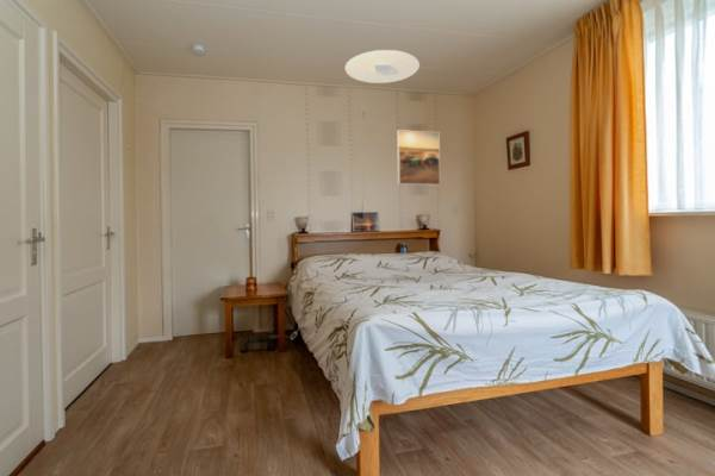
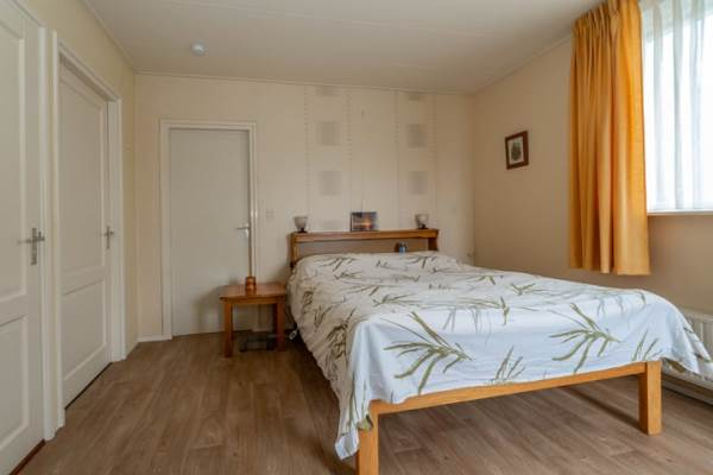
- ceiling light (381, 64)
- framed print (418, 157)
